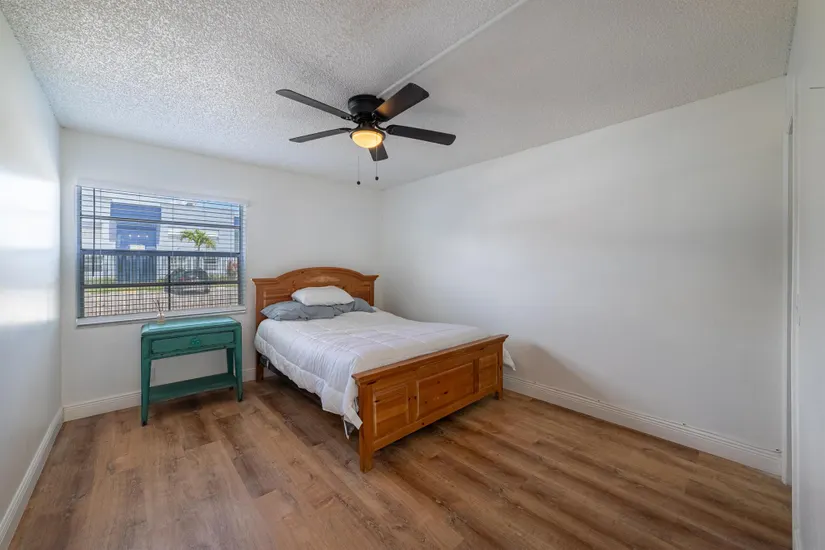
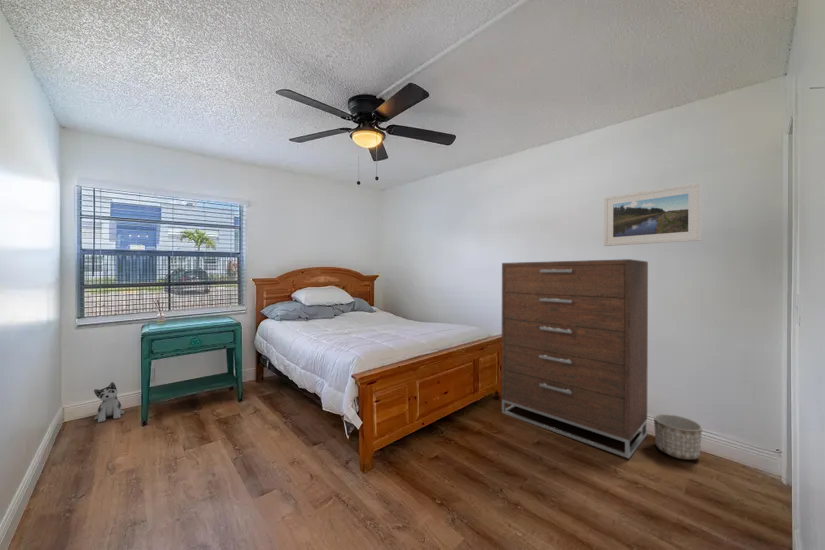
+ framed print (648, 217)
+ planter (677, 437)
+ plush toy (109, 398)
+ dresser (568, 342)
